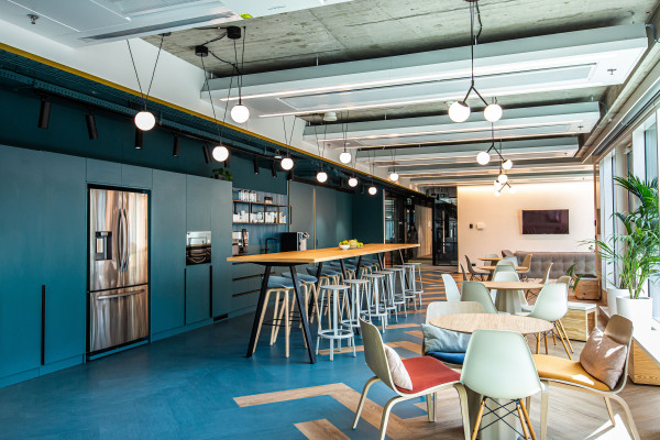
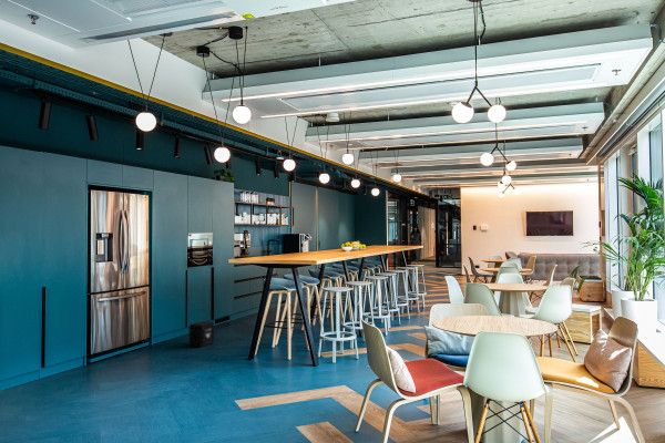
+ air purifier (202, 333)
